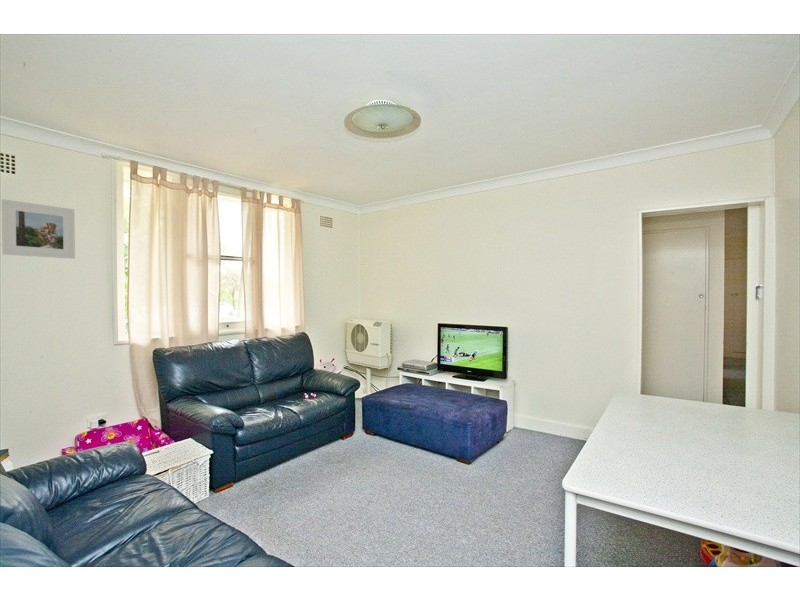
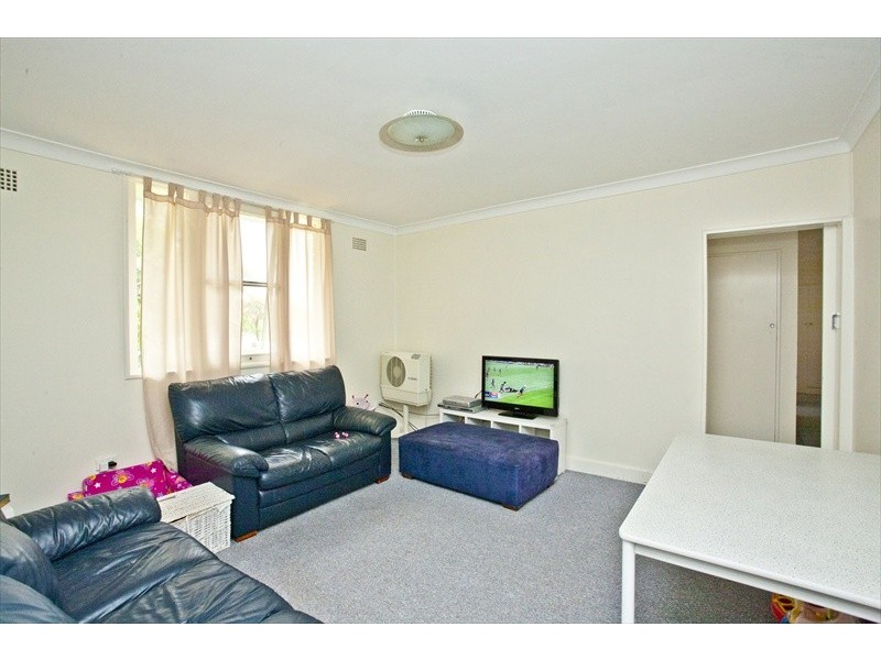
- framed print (40, 230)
